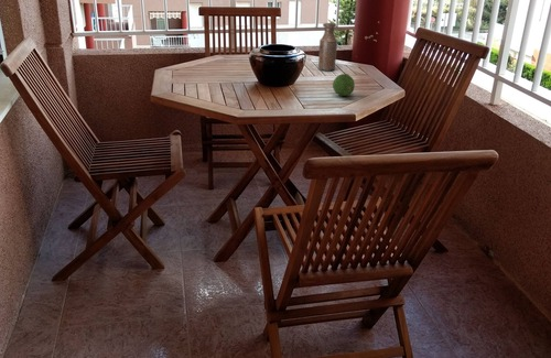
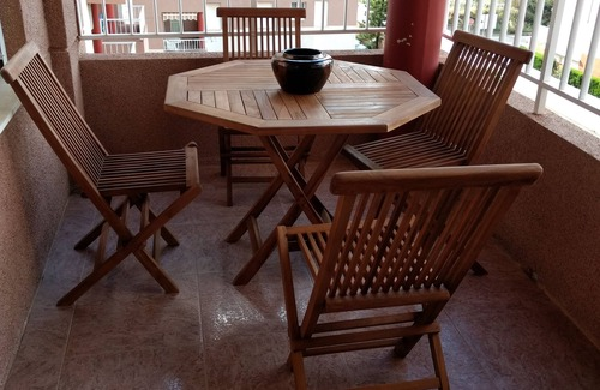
- bottle (327, 46)
- fruit (344, 85)
